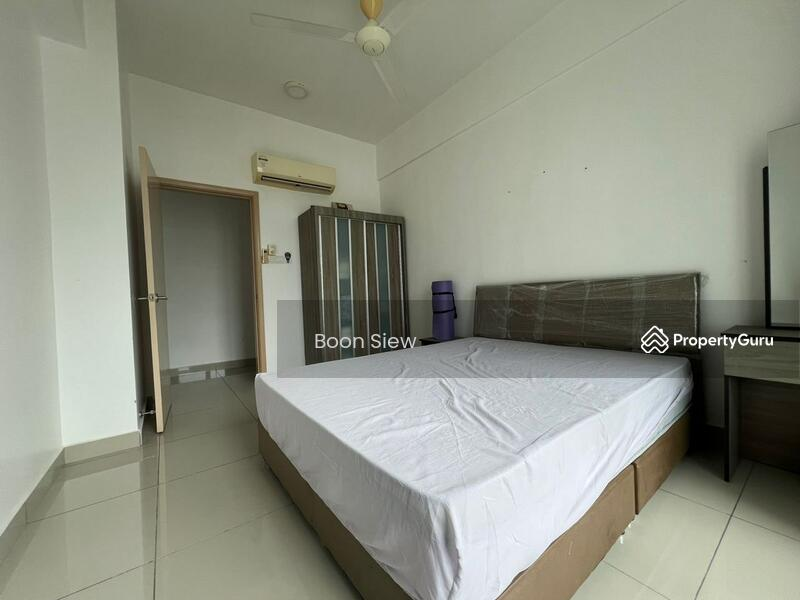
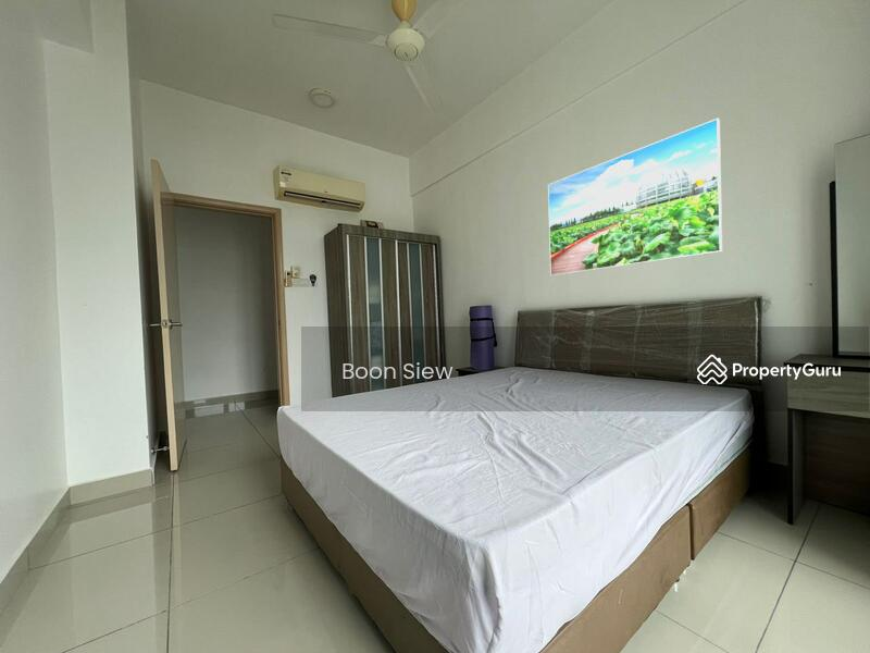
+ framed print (619, 211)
